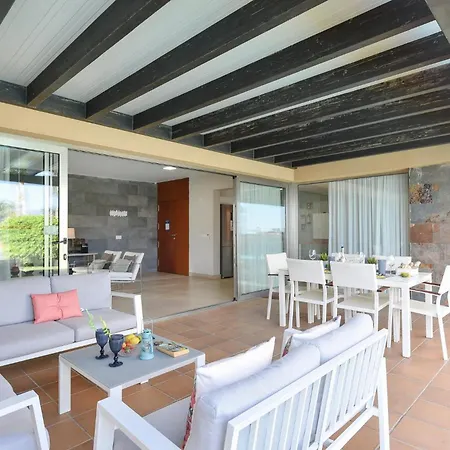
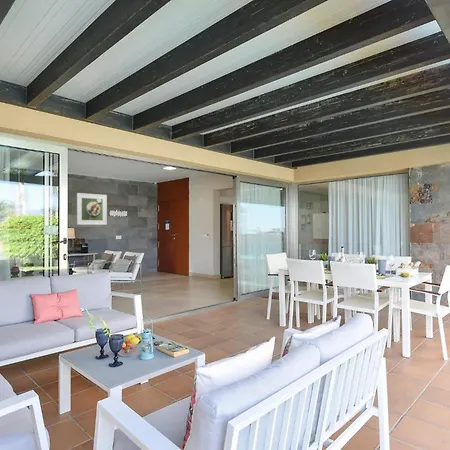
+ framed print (92, 209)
